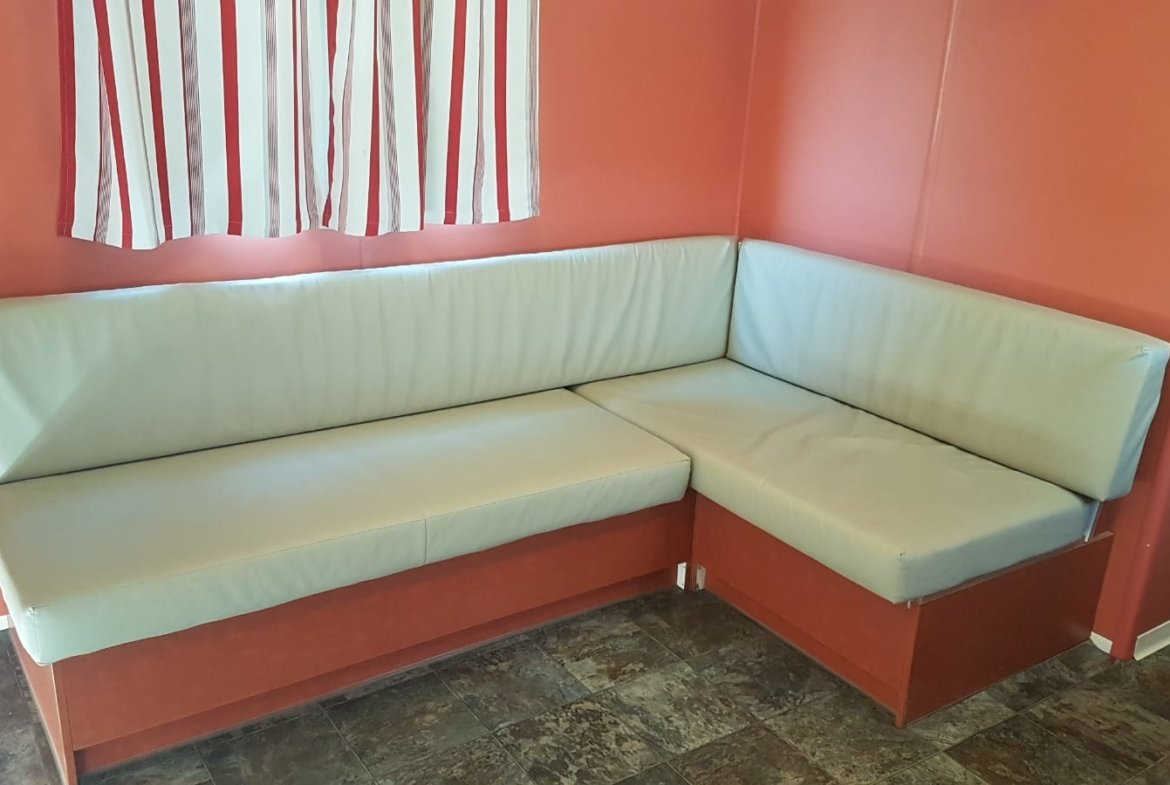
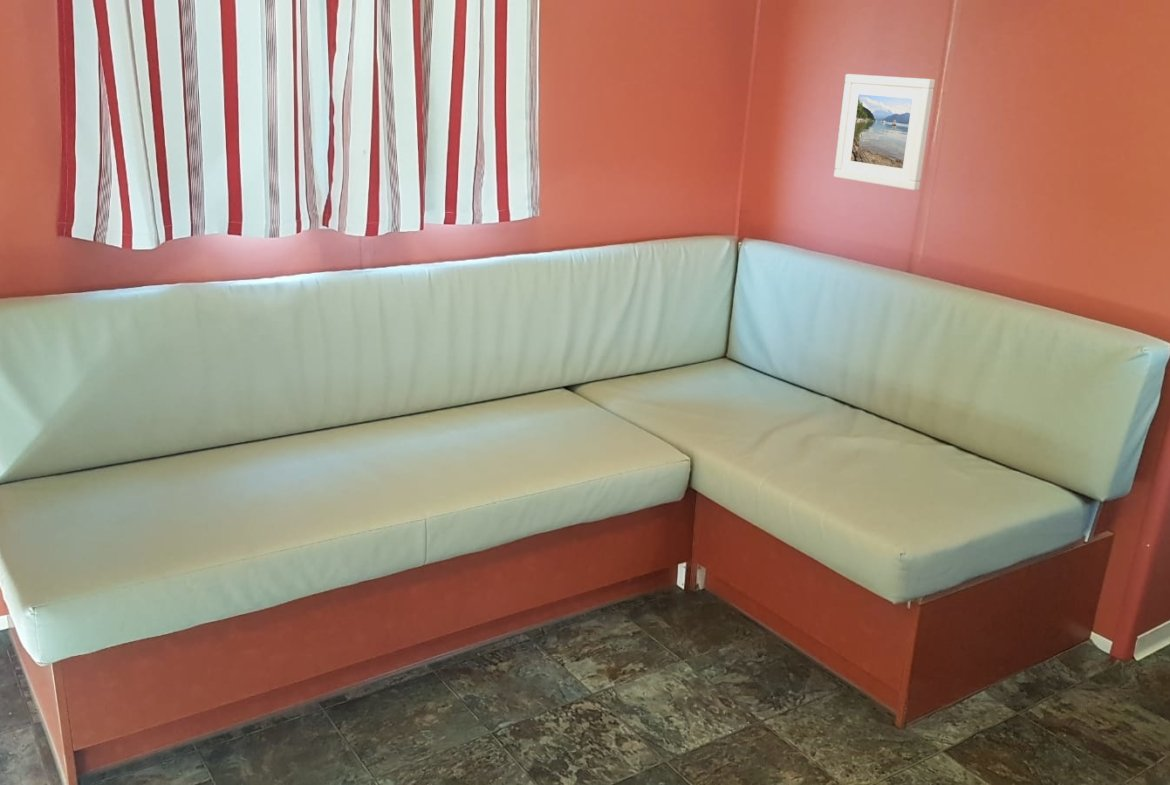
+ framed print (881, 130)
